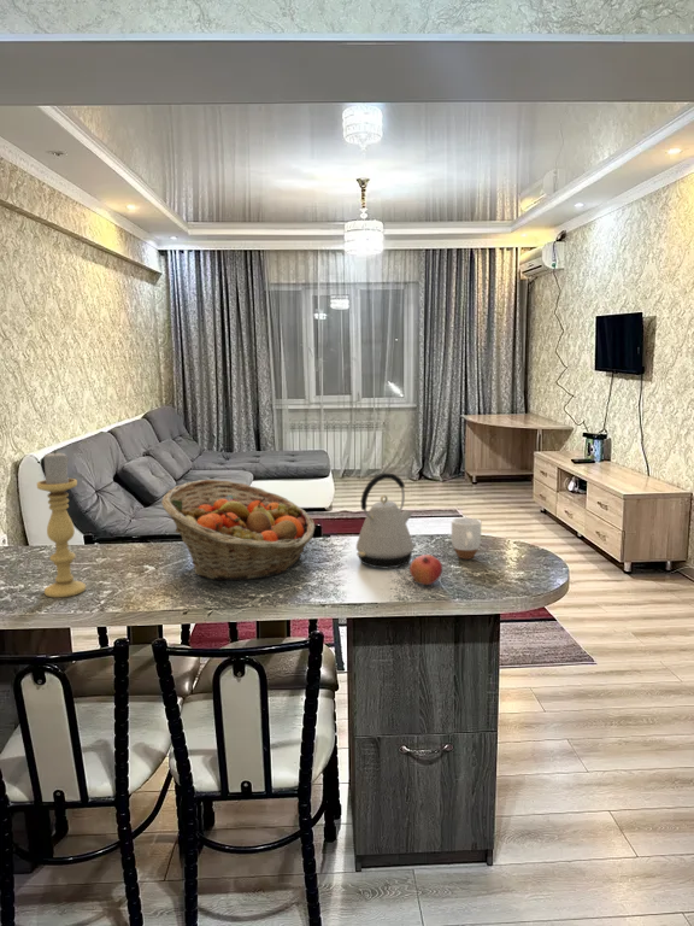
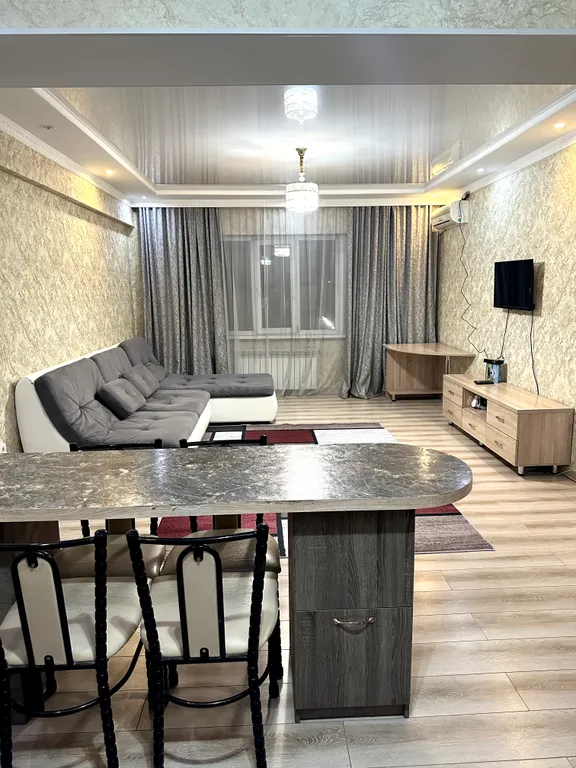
- candle holder (59, 521)
- pomegranate (425, 569)
- mug (466, 540)
- kettle (386, 517)
- fruit basket (241, 524)
